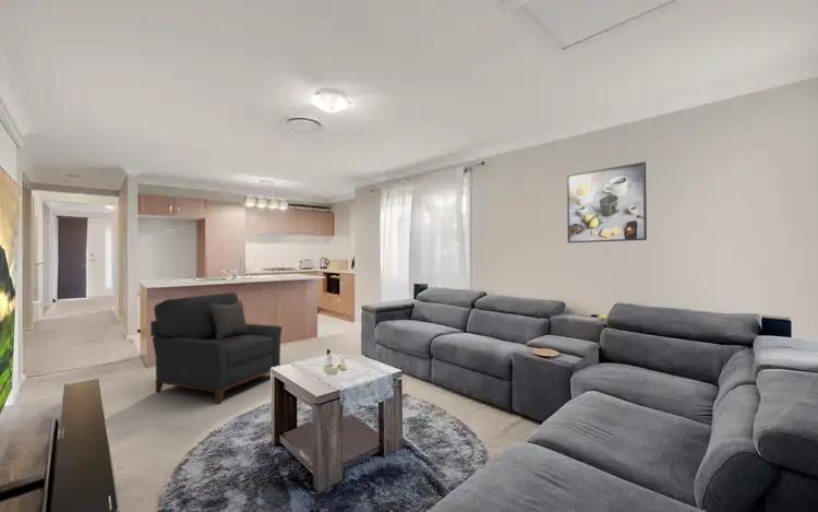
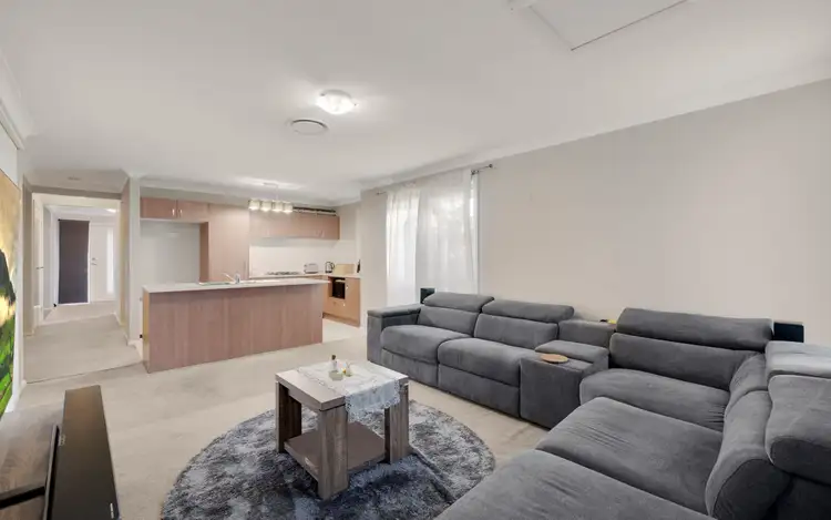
- armchair (221, 340)
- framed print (603, 205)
